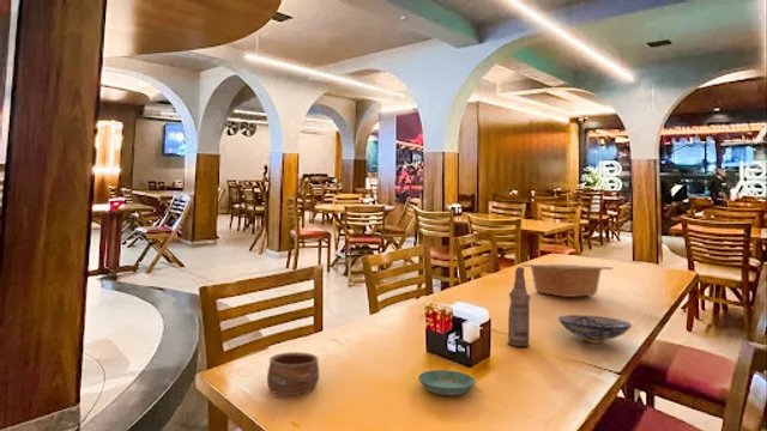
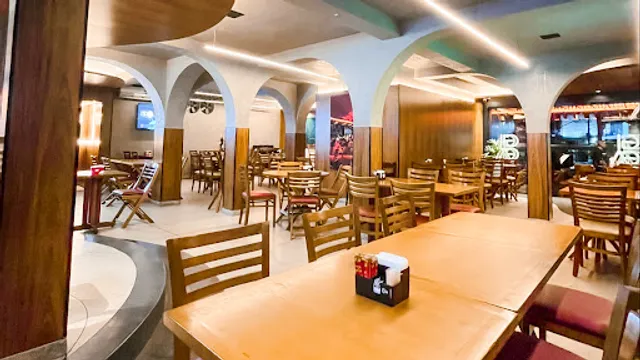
- bowl (593, 330)
- saucer (446, 383)
- bottle (518, 304)
- serving bowl (564, 279)
- pottery (292, 372)
